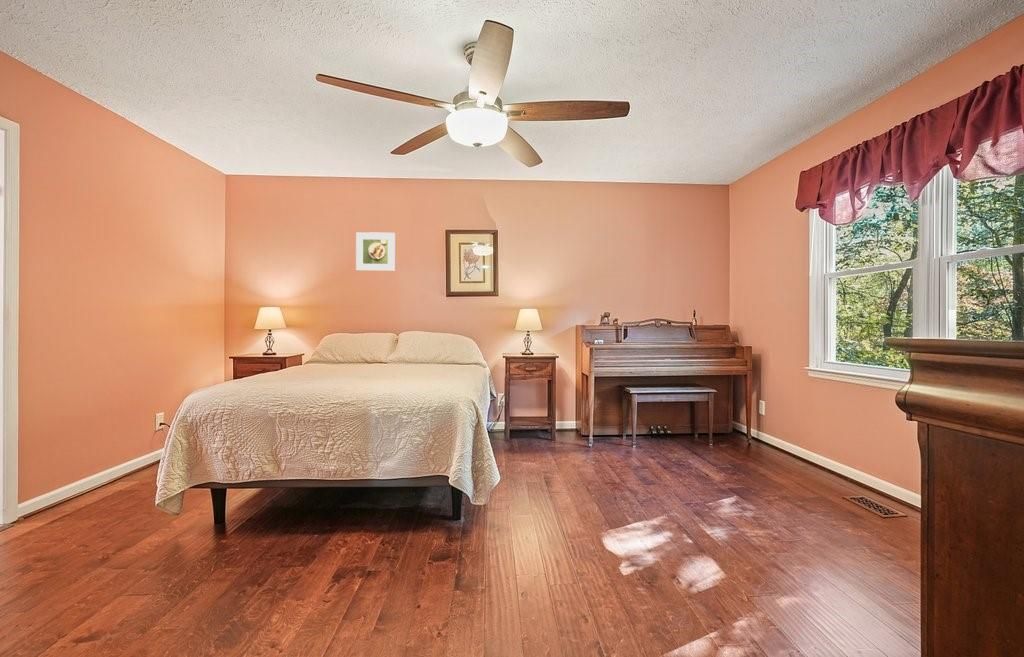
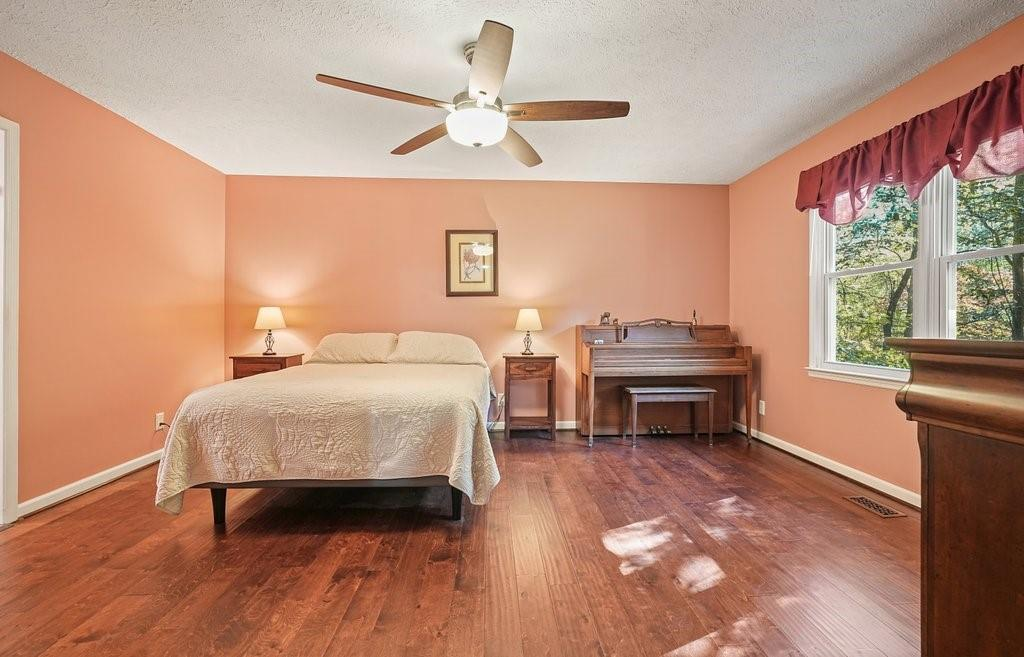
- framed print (375, 251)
